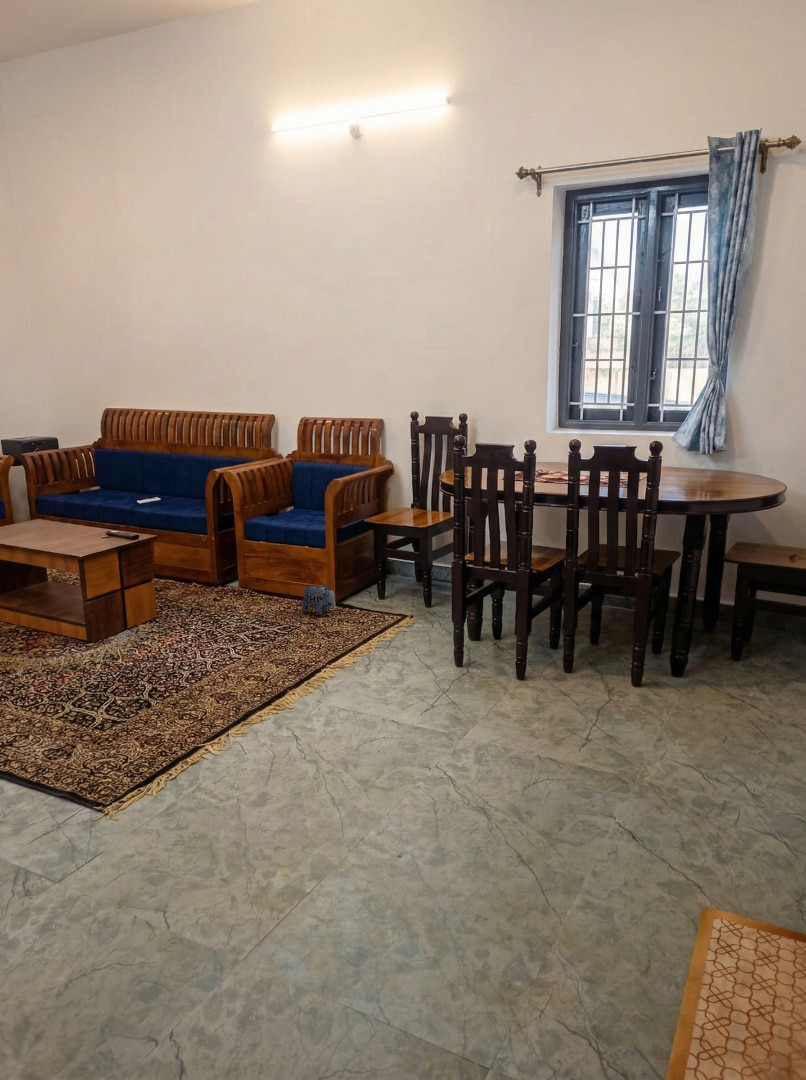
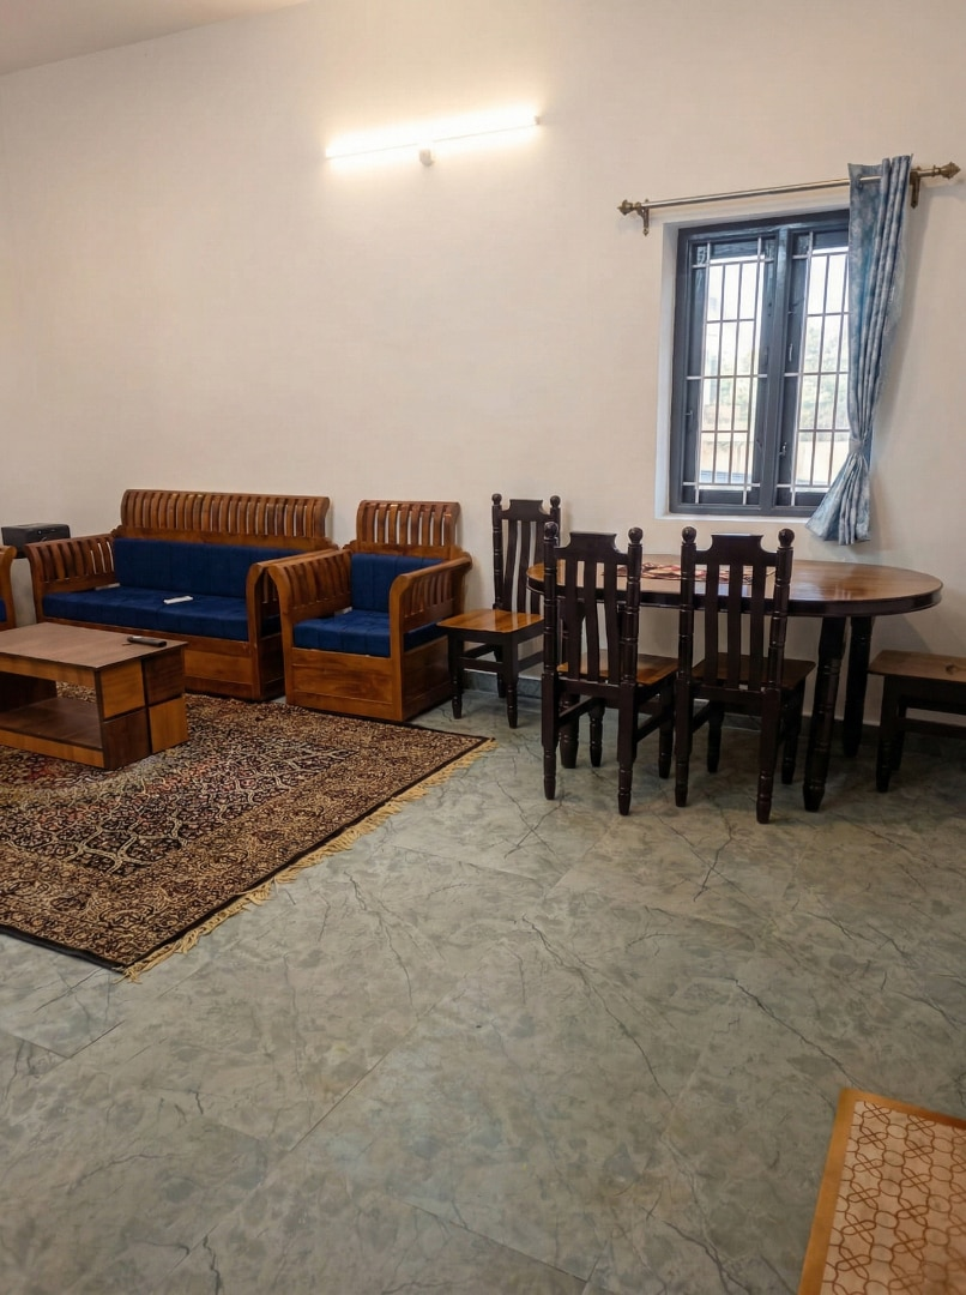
- plush toy (318, 599)
